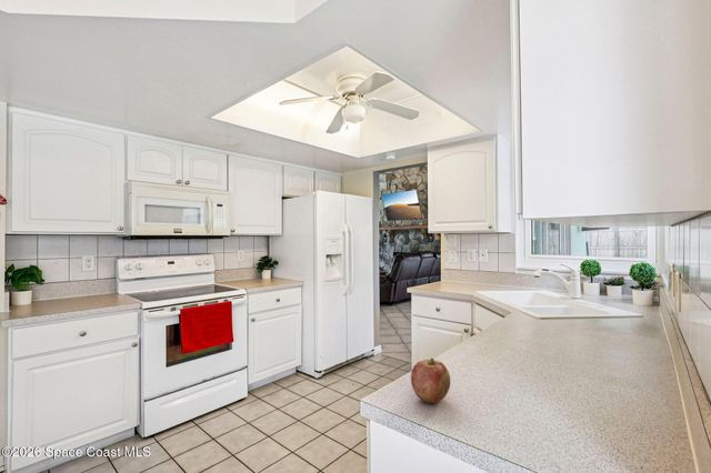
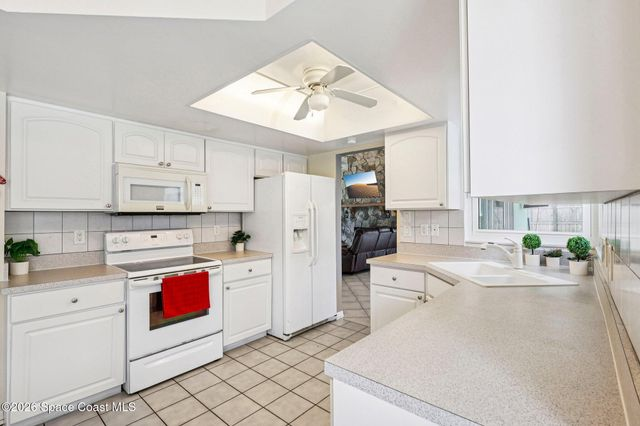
- apple (430, 379)
